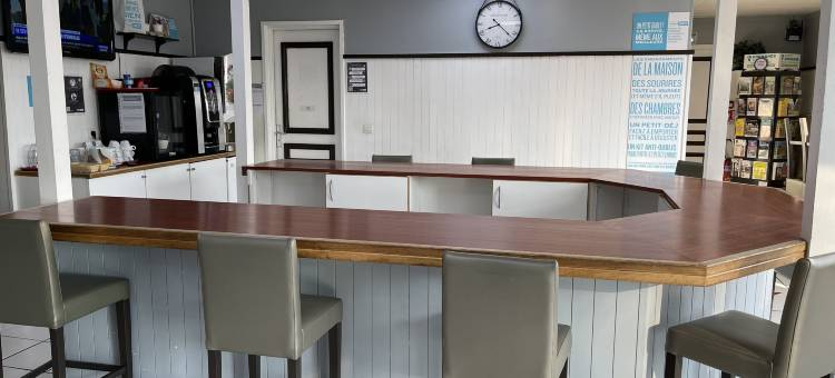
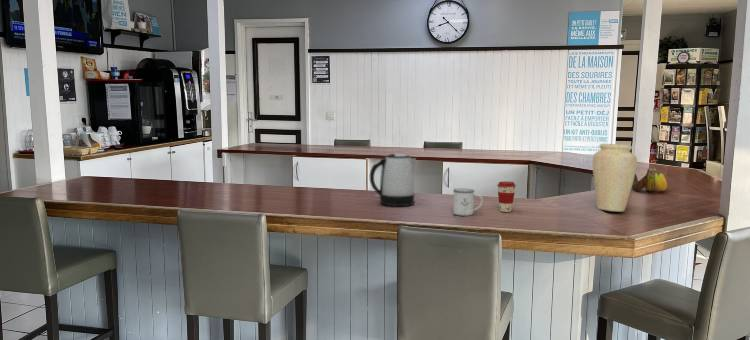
+ mug (467, 202)
+ kettle (392, 178)
+ banana (649, 178)
+ coffee cup (506, 196)
+ vase (613, 177)
